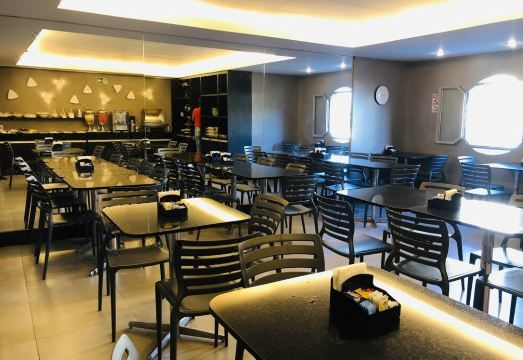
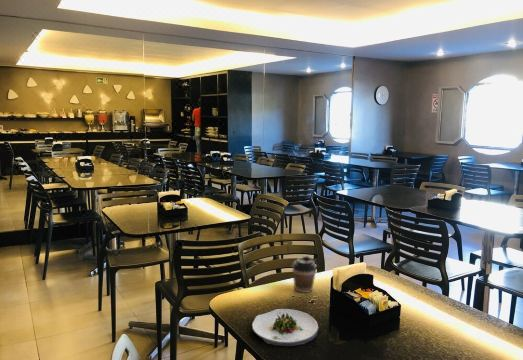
+ salad plate (285, 322)
+ coffee cup (303, 273)
